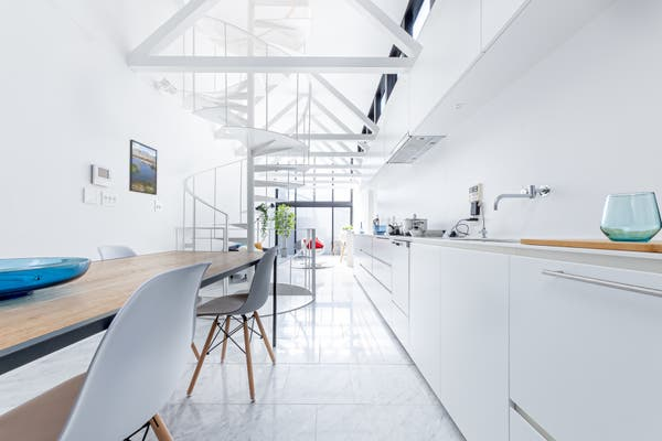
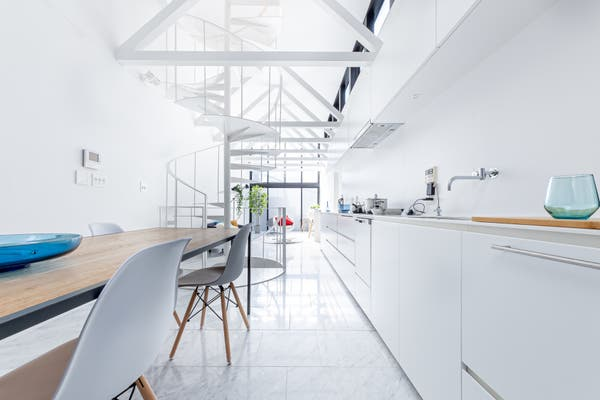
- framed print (143, 169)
